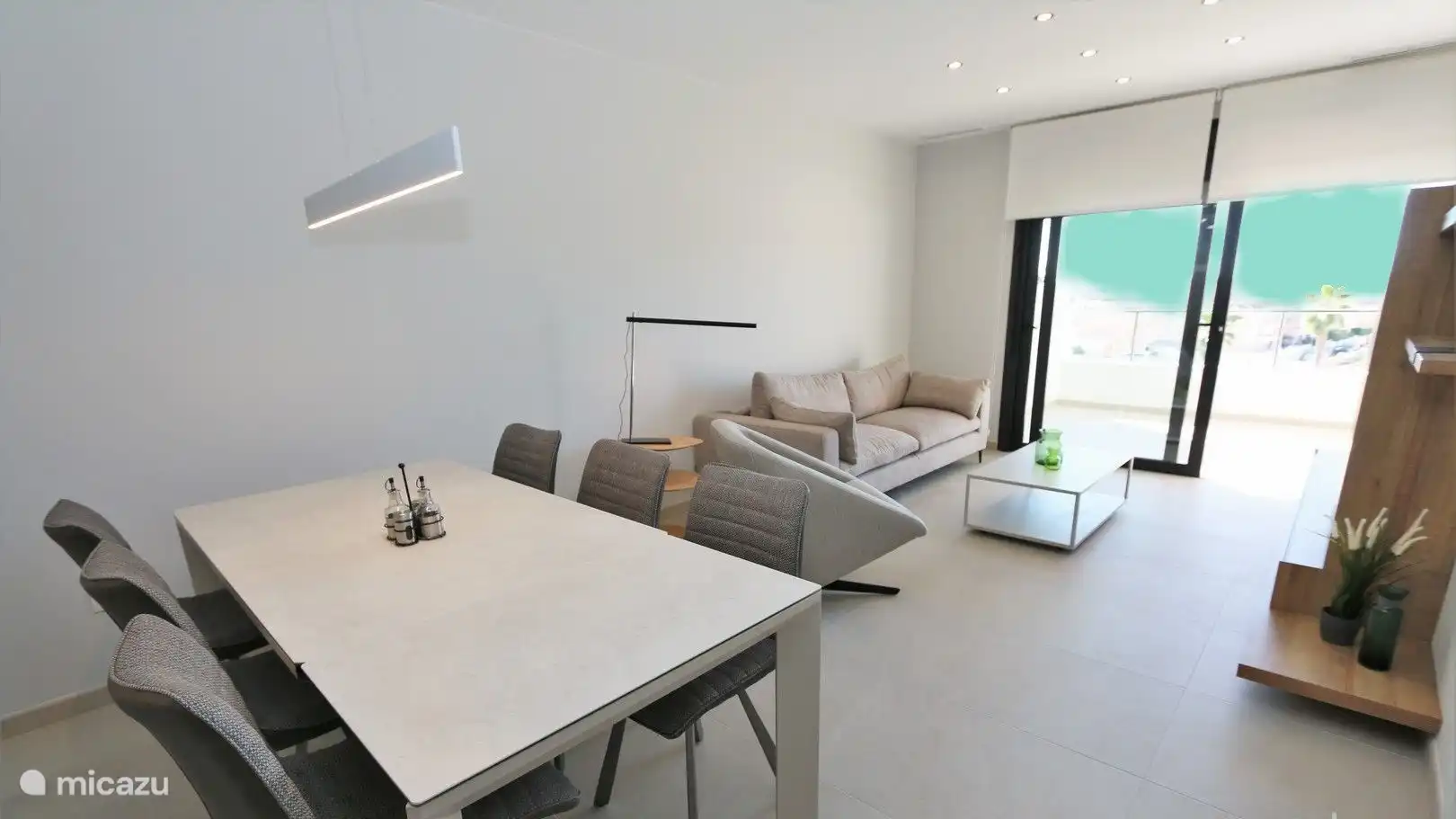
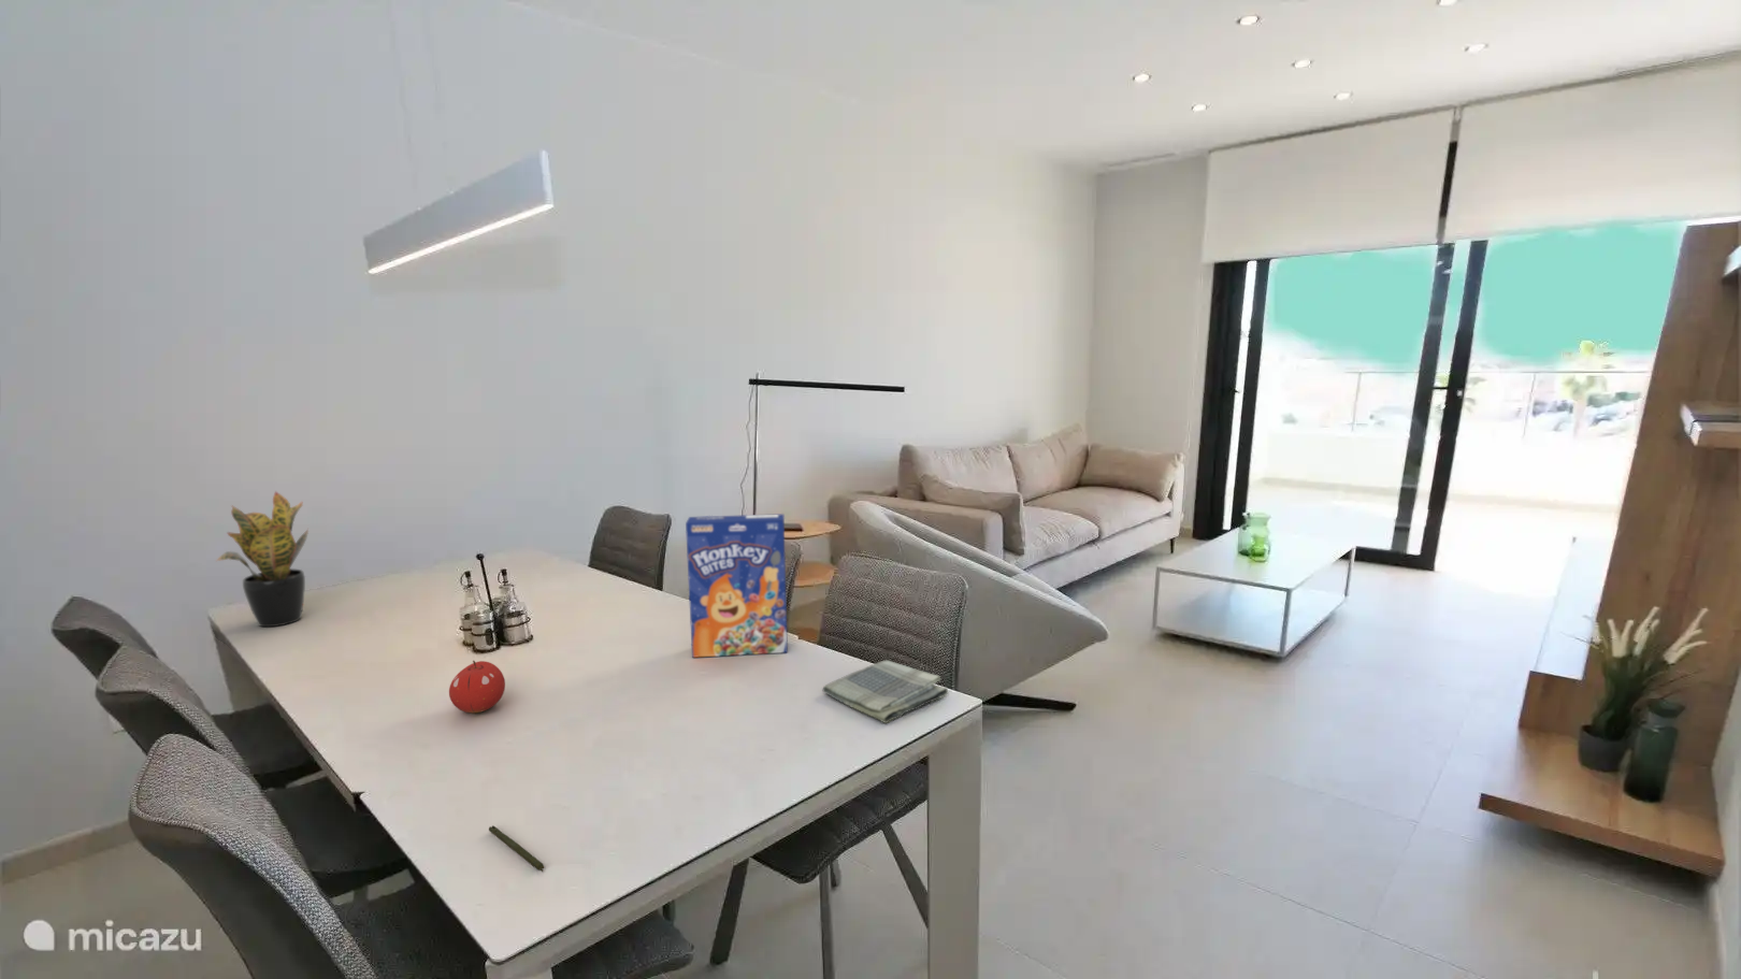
+ fruit (477, 684)
+ pen (515, 846)
+ cereal box (738, 585)
+ potted plant (268, 555)
+ dish towel (886, 686)
